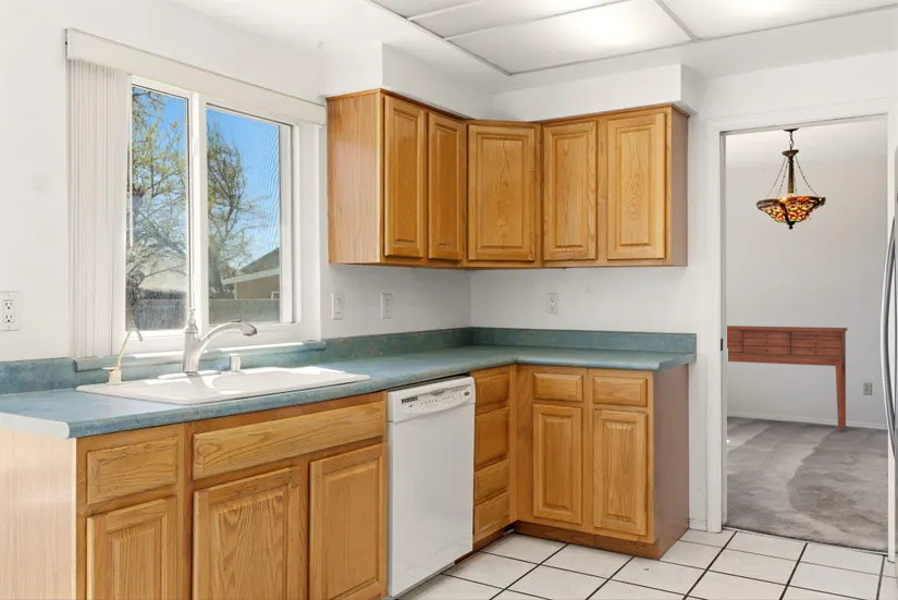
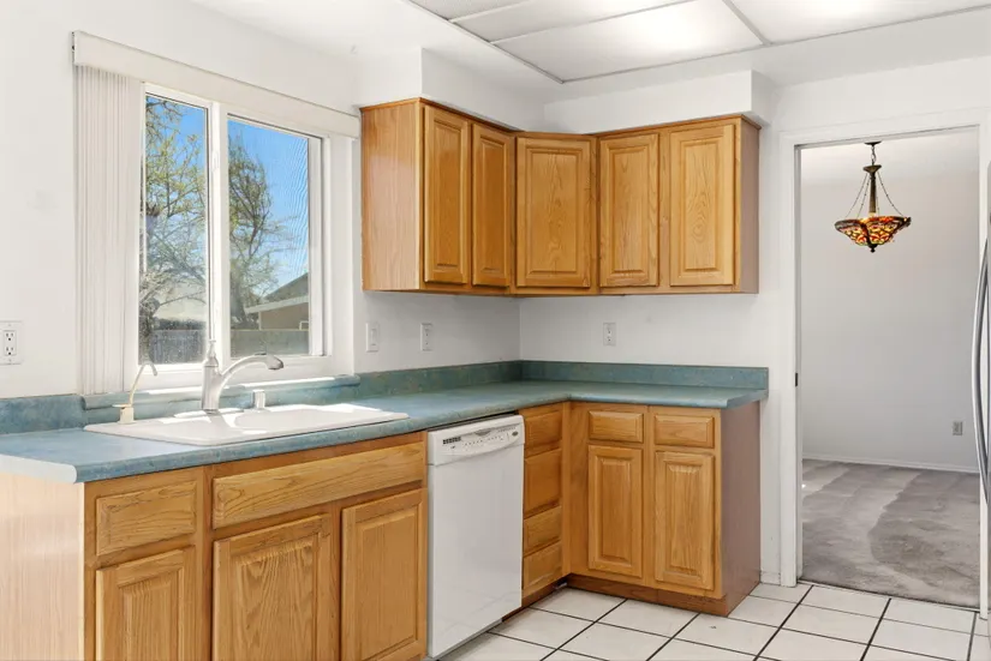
- console table (768, 363)
